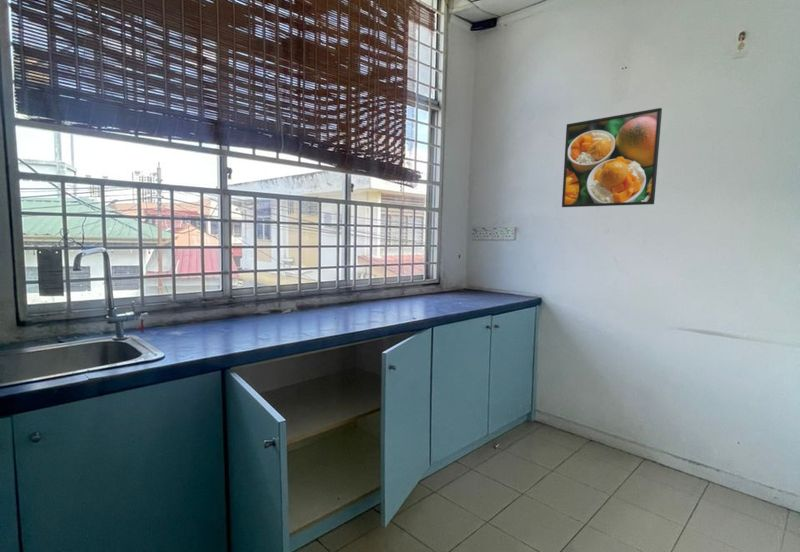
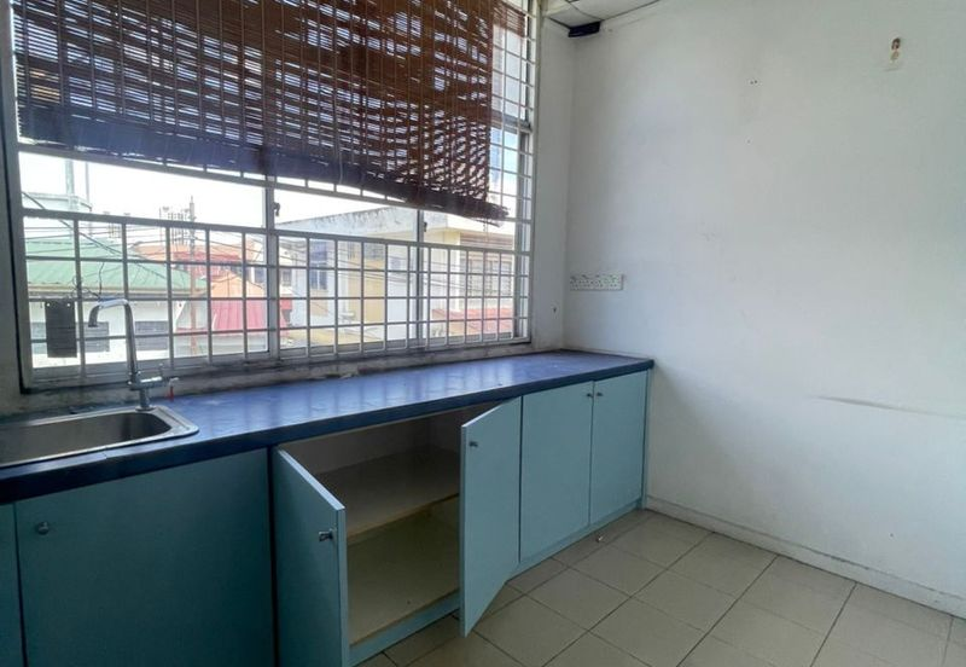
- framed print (607, 161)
